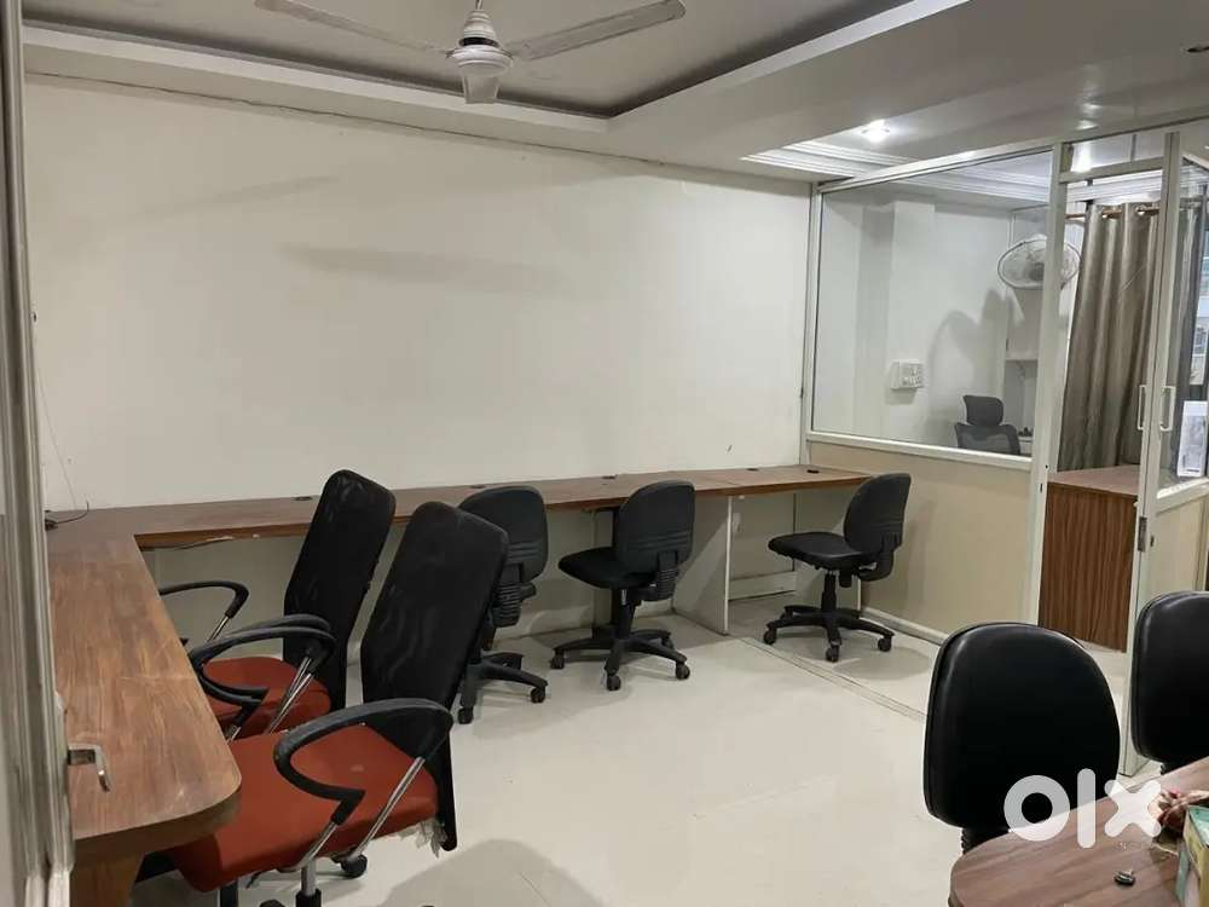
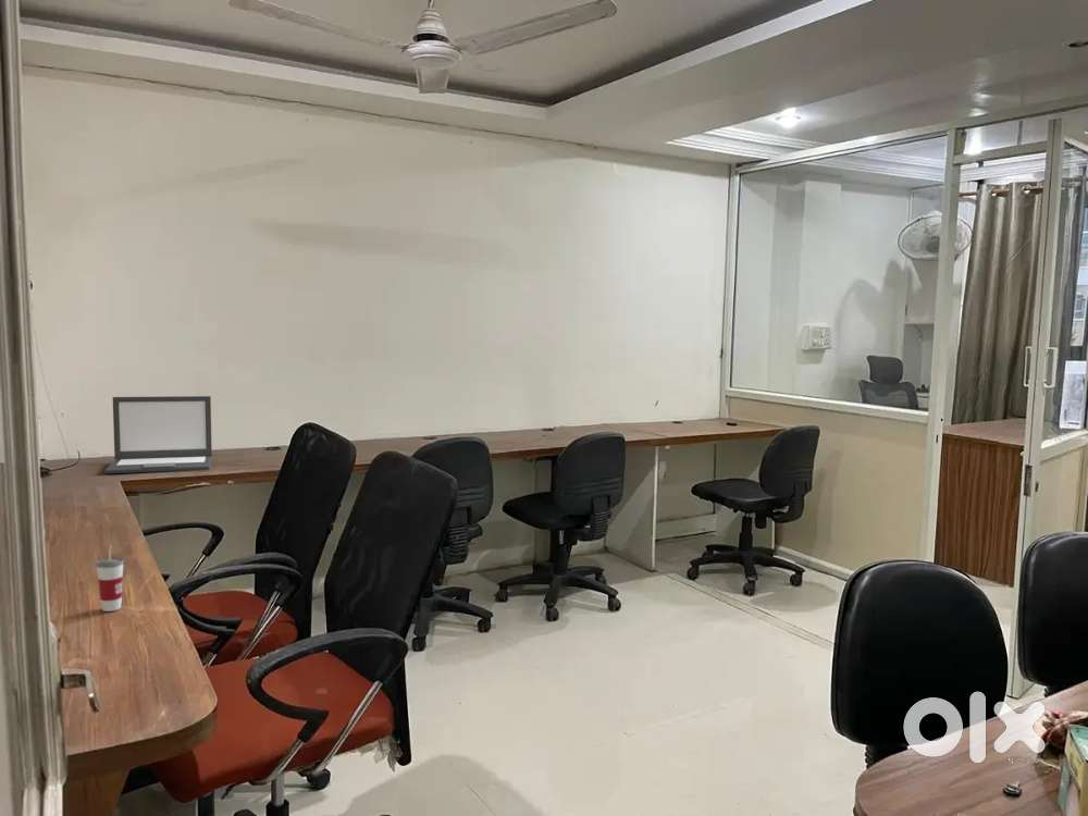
+ laptop (160, 432)
+ cup (110, 576)
